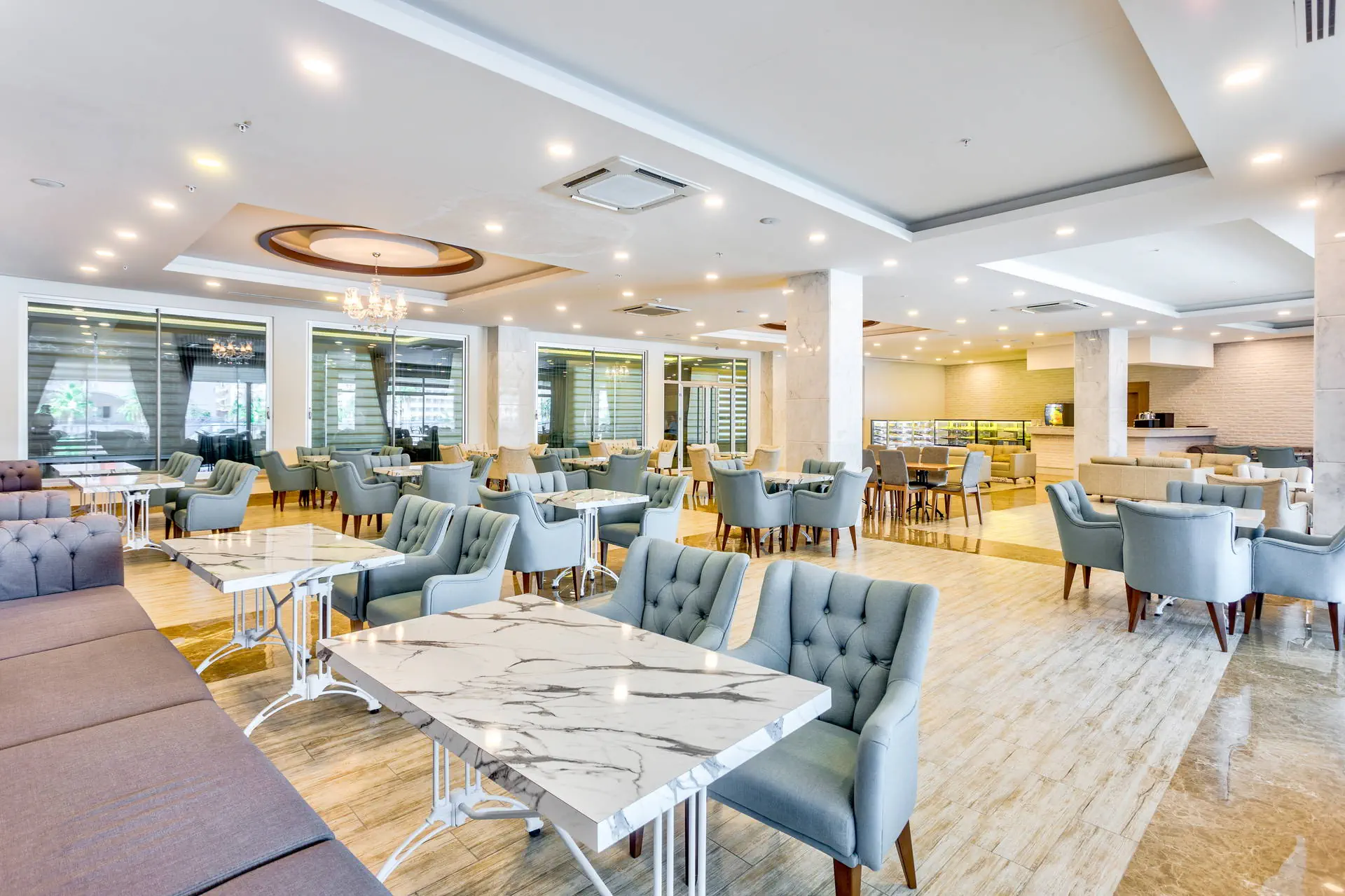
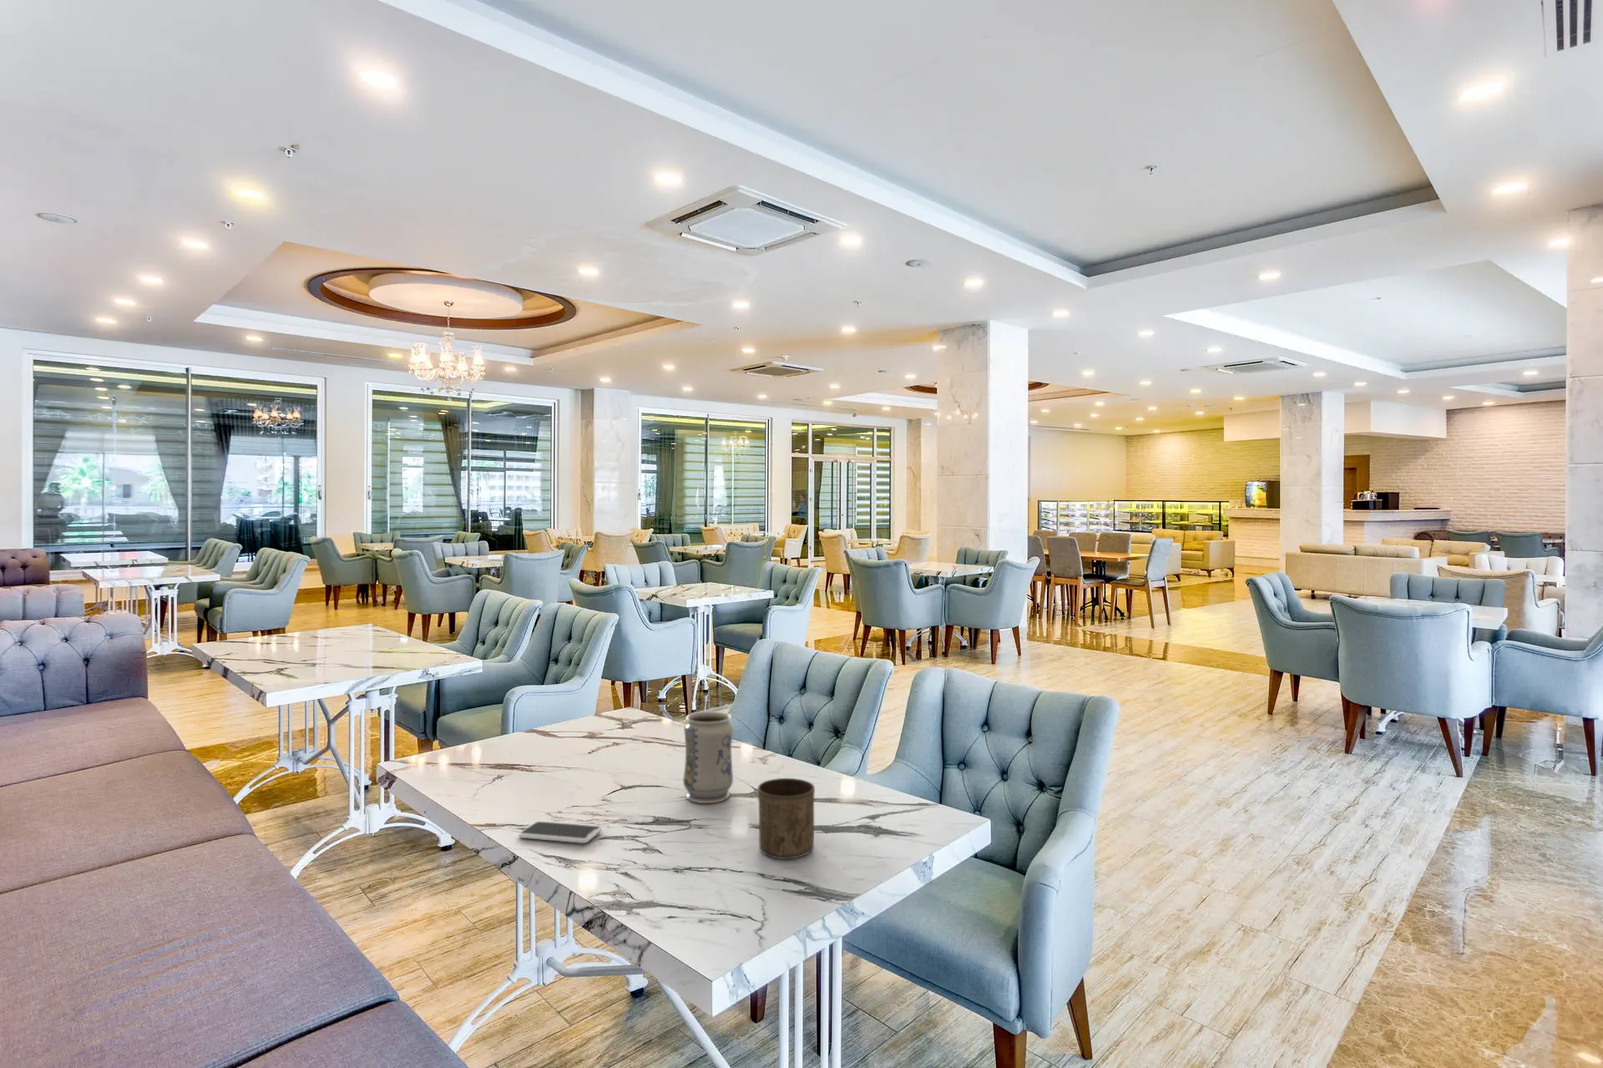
+ smartphone (560, 832)
+ cup (785, 818)
+ vase (708, 756)
